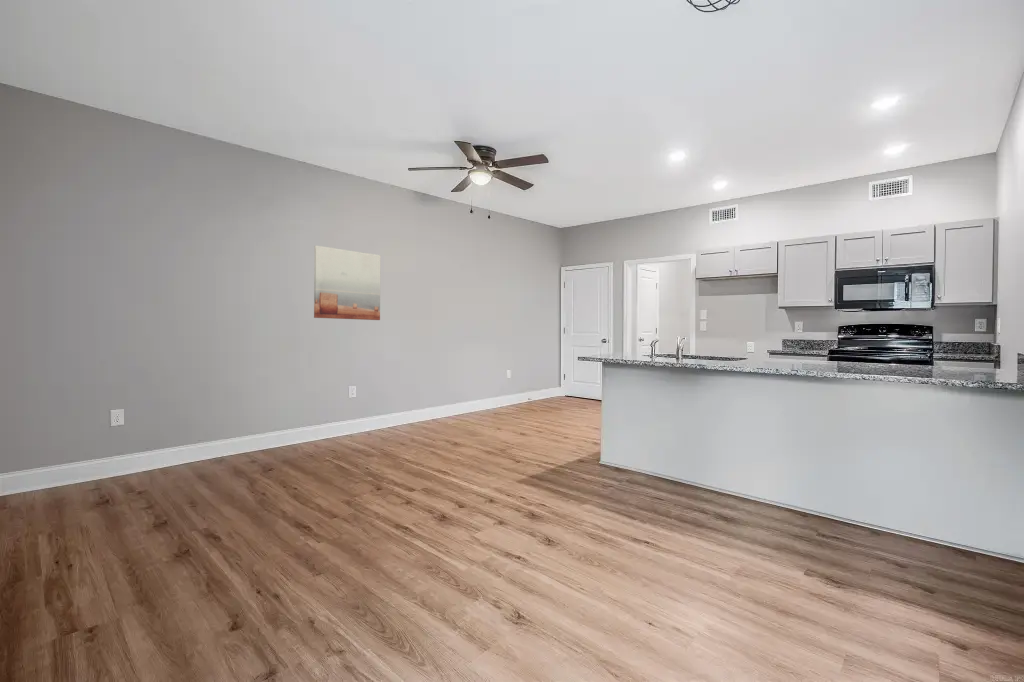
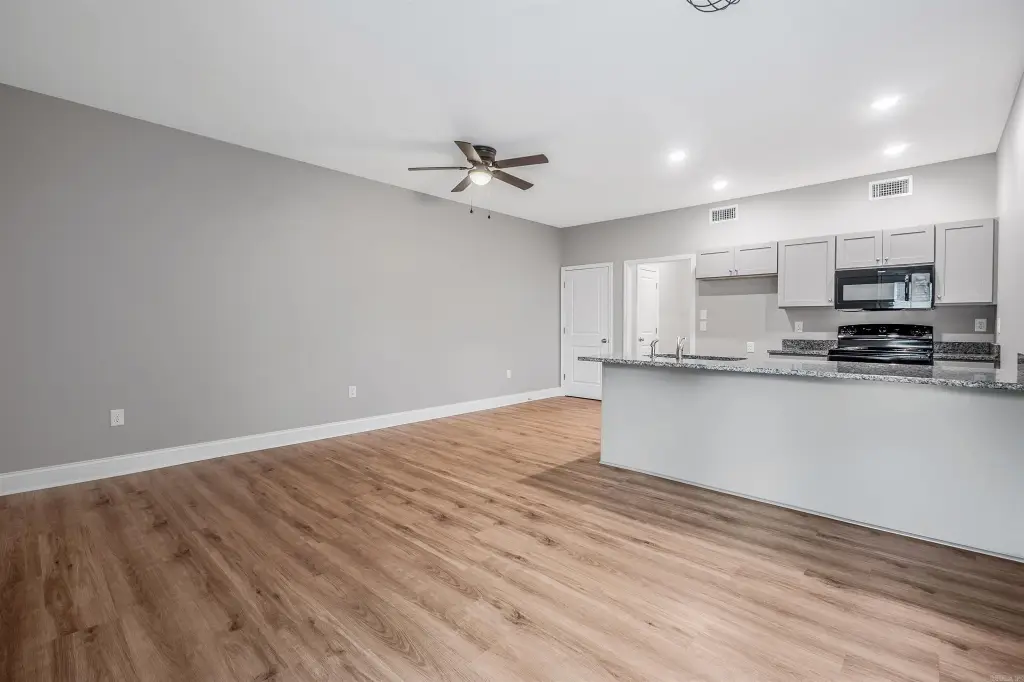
- wall art (348, 284)
